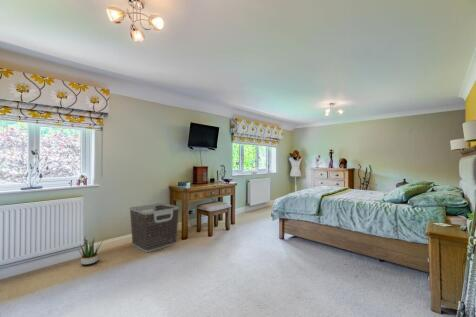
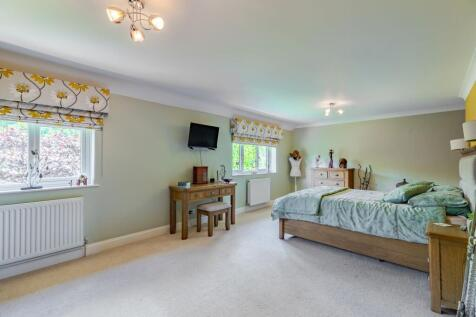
- potted plant (89, 250)
- clothes hamper (154, 225)
